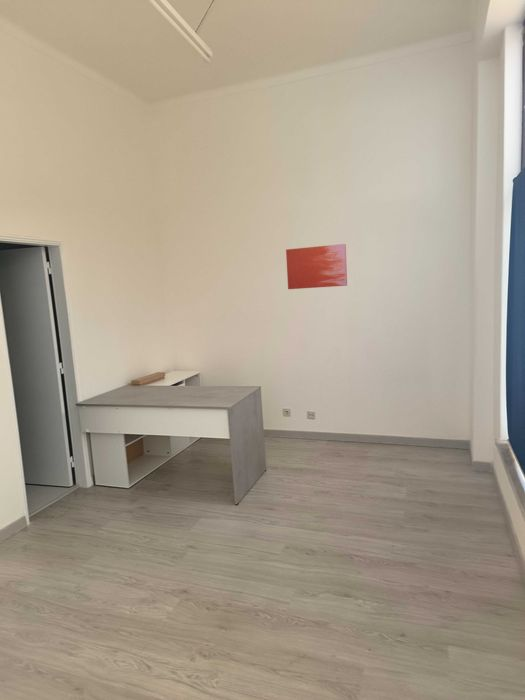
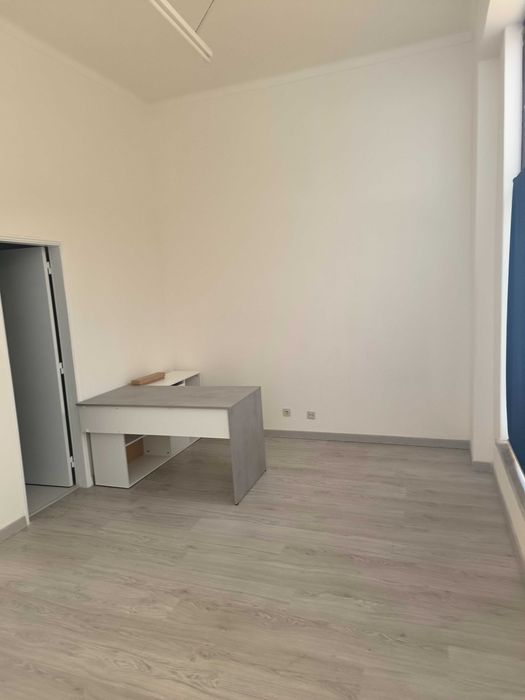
- wall art (316, 267)
